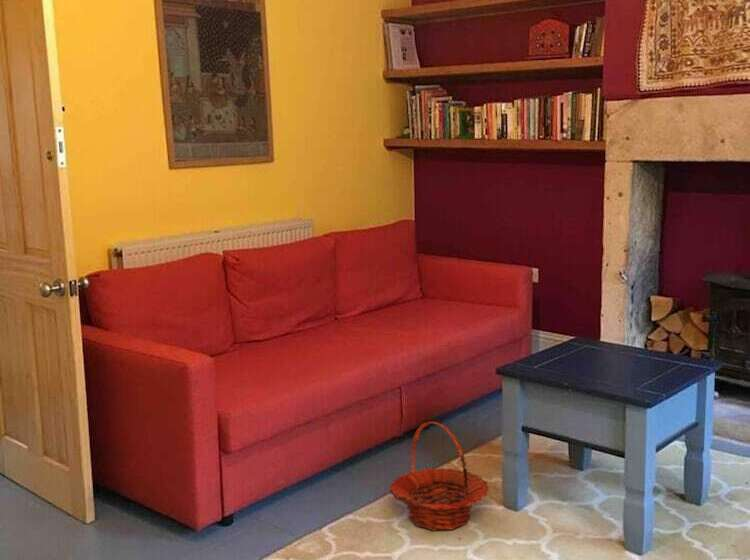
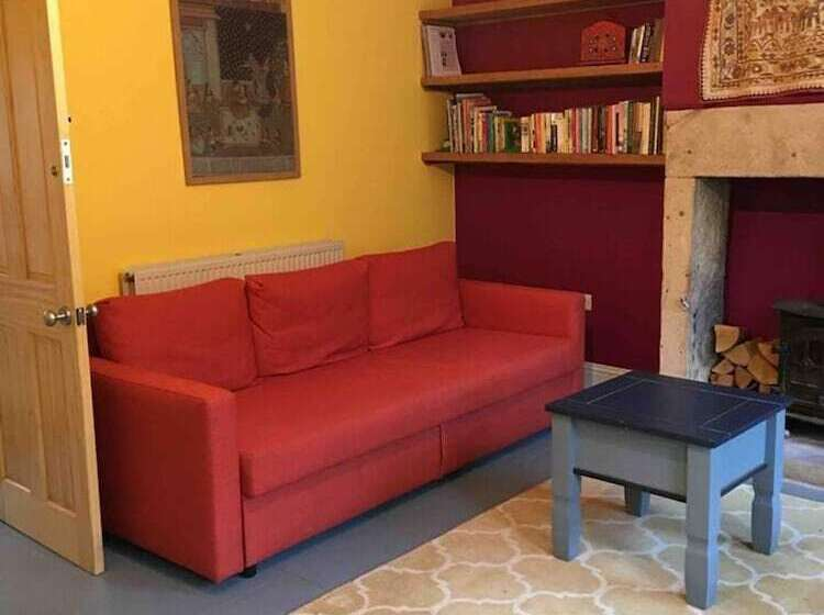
- basket (438, 470)
